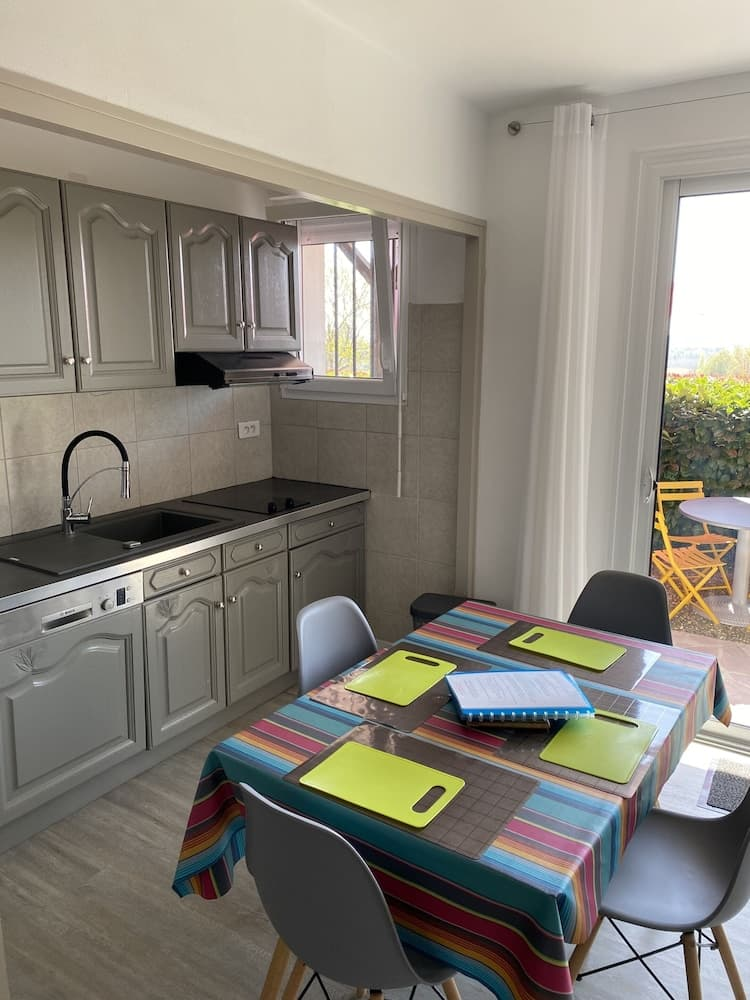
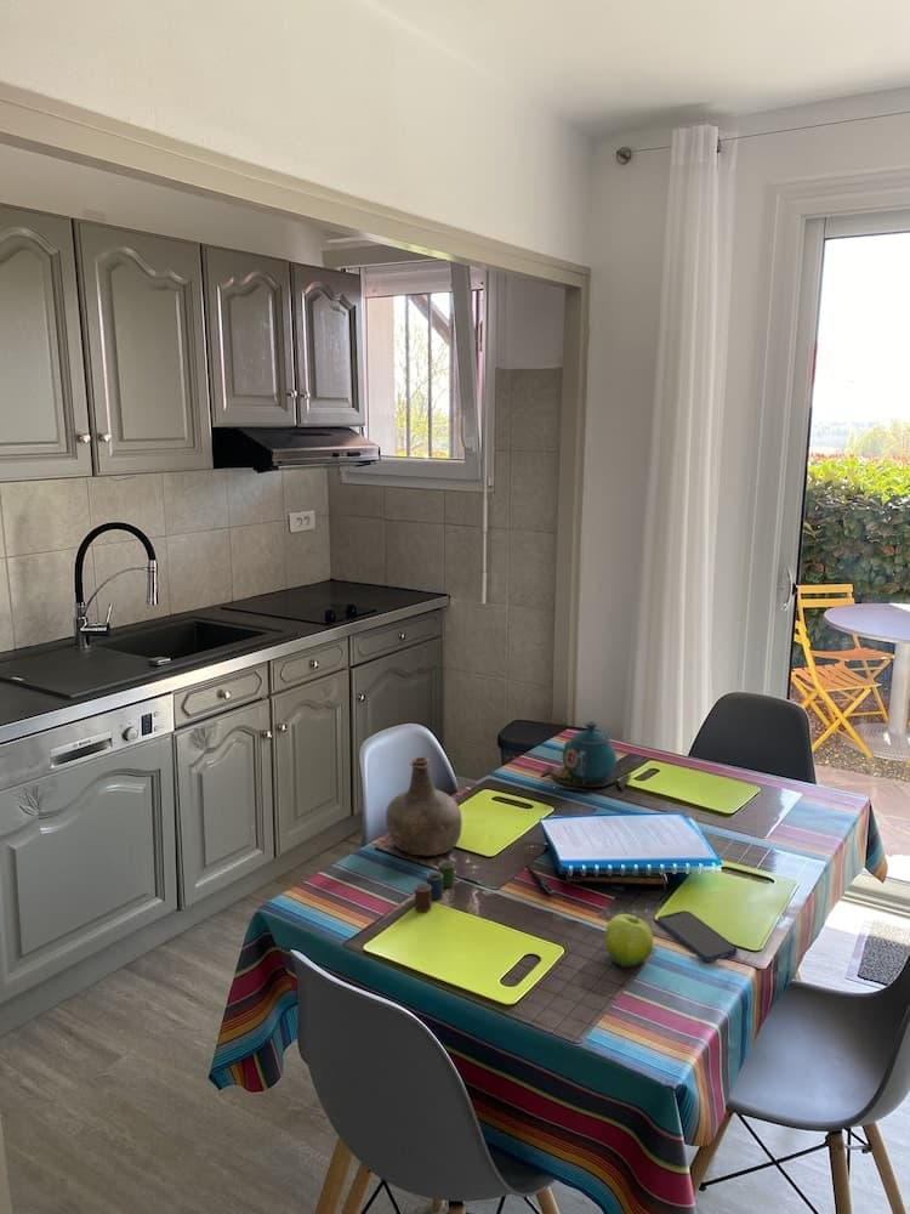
+ cup (436, 877)
+ bottle (423, 801)
+ pen (540, 879)
+ smartphone (695, 935)
+ teapot (586, 749)
+ fruit (629, 938)
